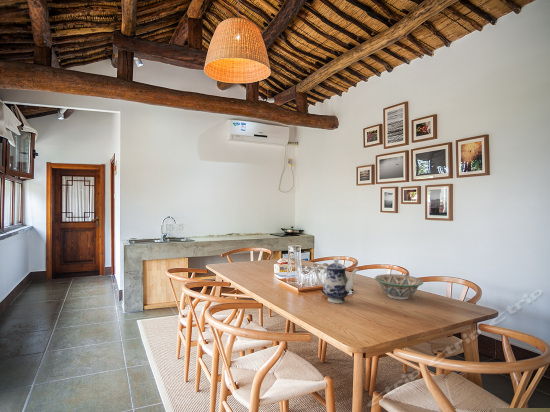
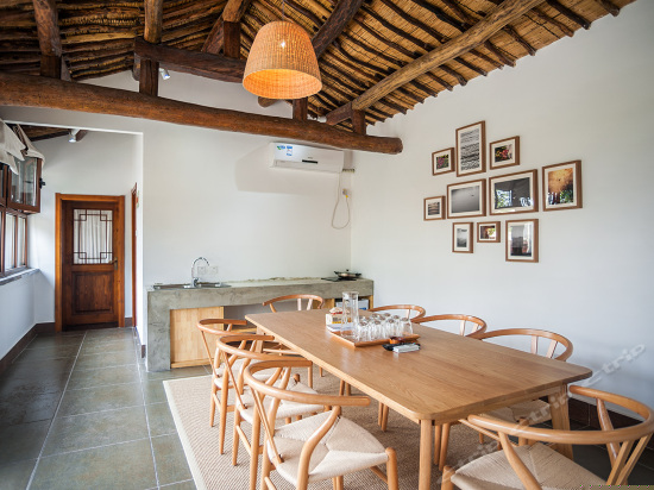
- decorative bowl (398, 287)
- teapot (336, 279)
